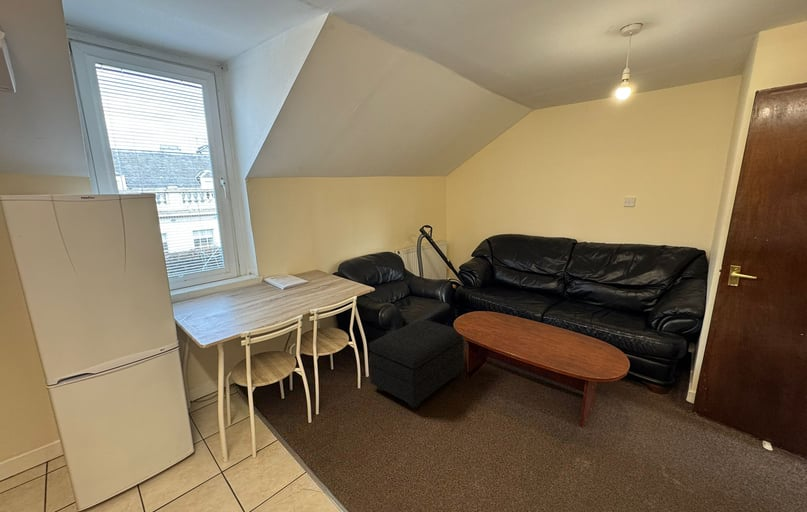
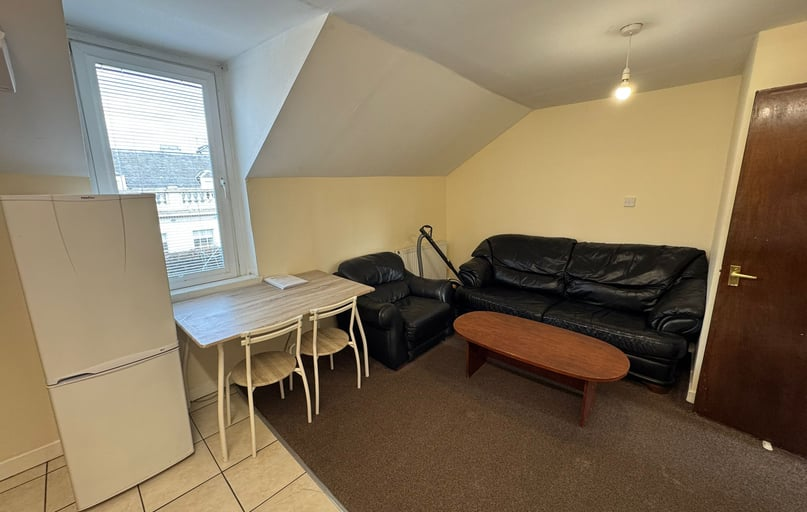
- footstool (418, 358)
